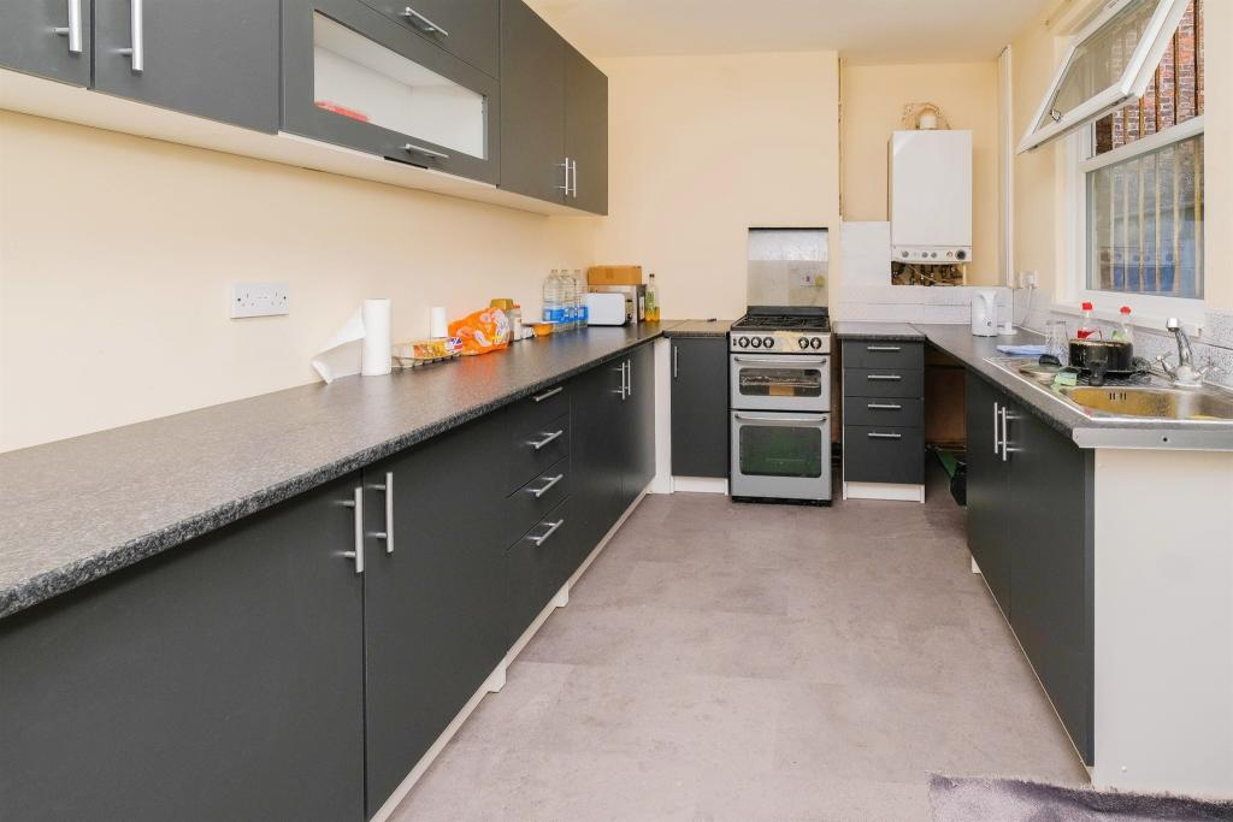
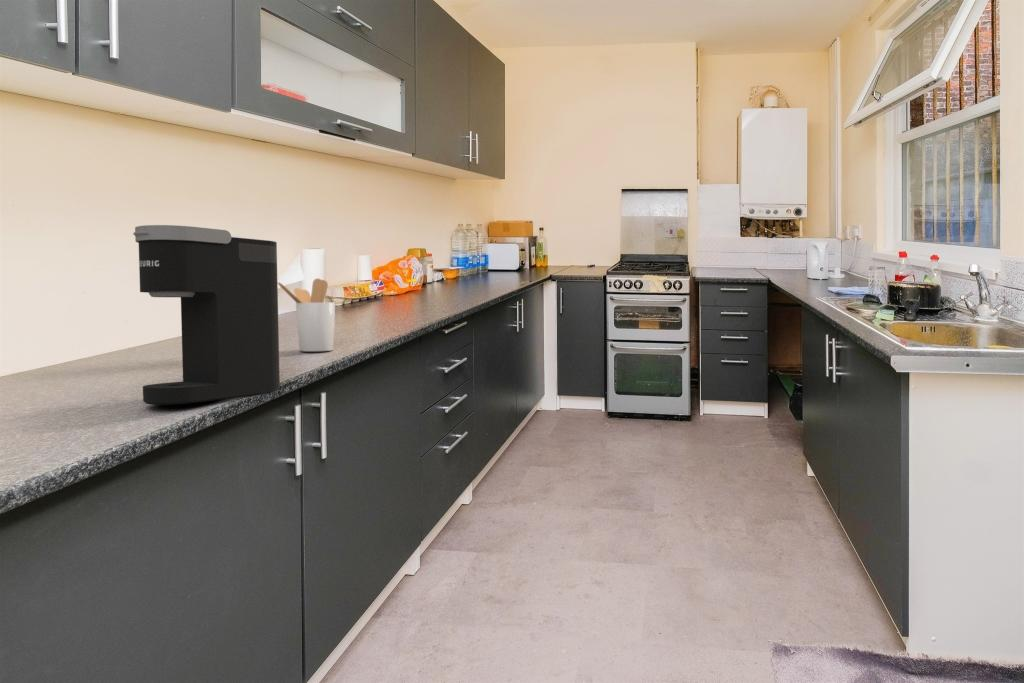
+ coffee maker (212, 314)
+ utensil holder (305, 315)
